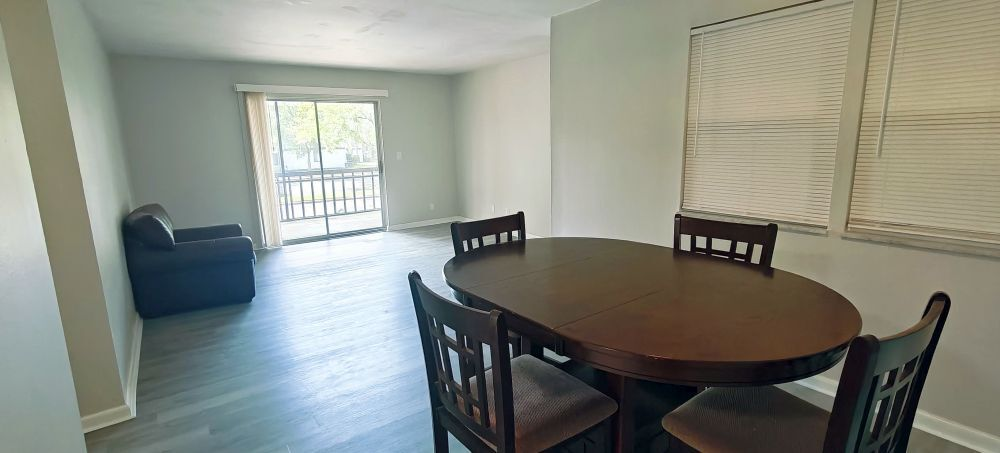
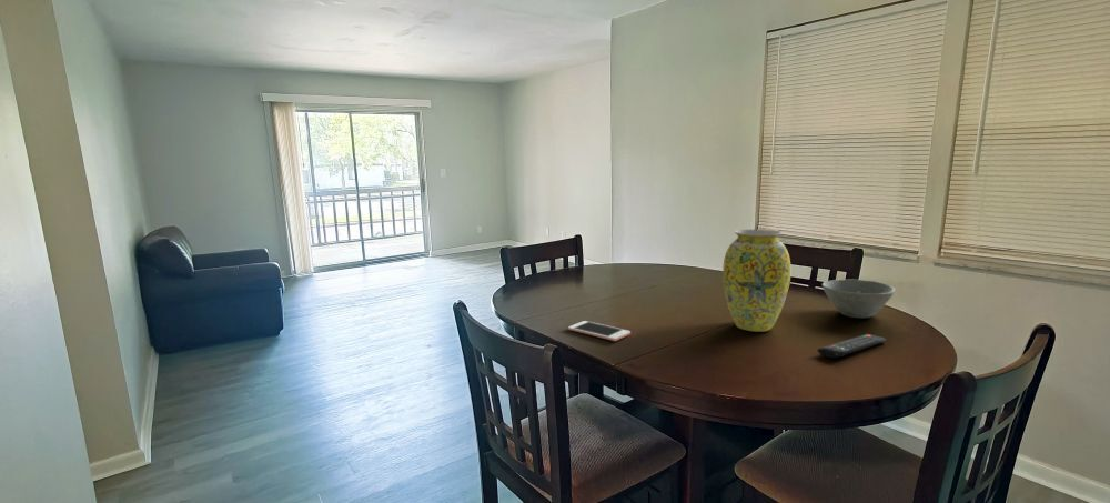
+ cell phone (598, 330)
+ vase (755, 280)
+ remote control (852, 345)
+ bowl (856, 300)
